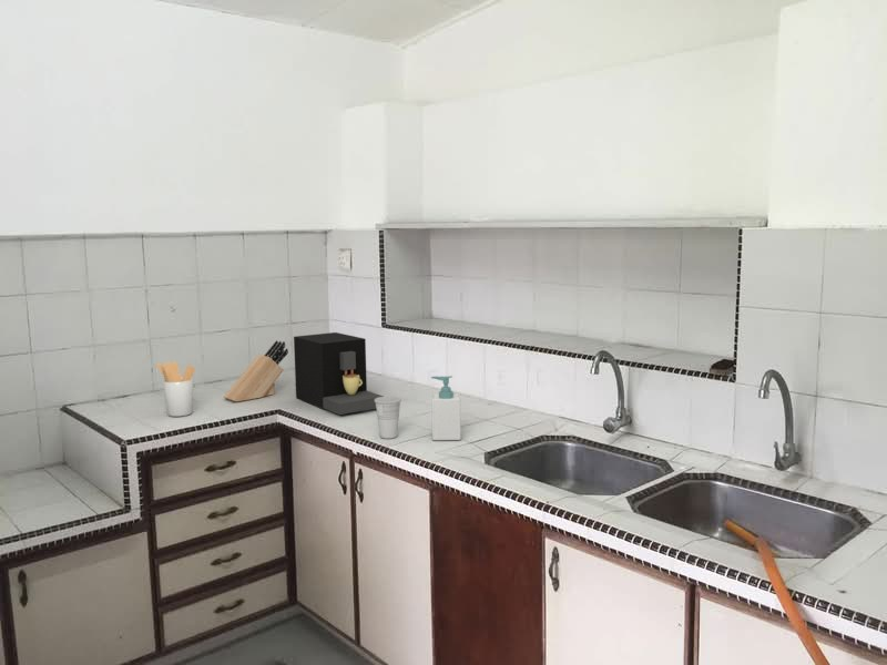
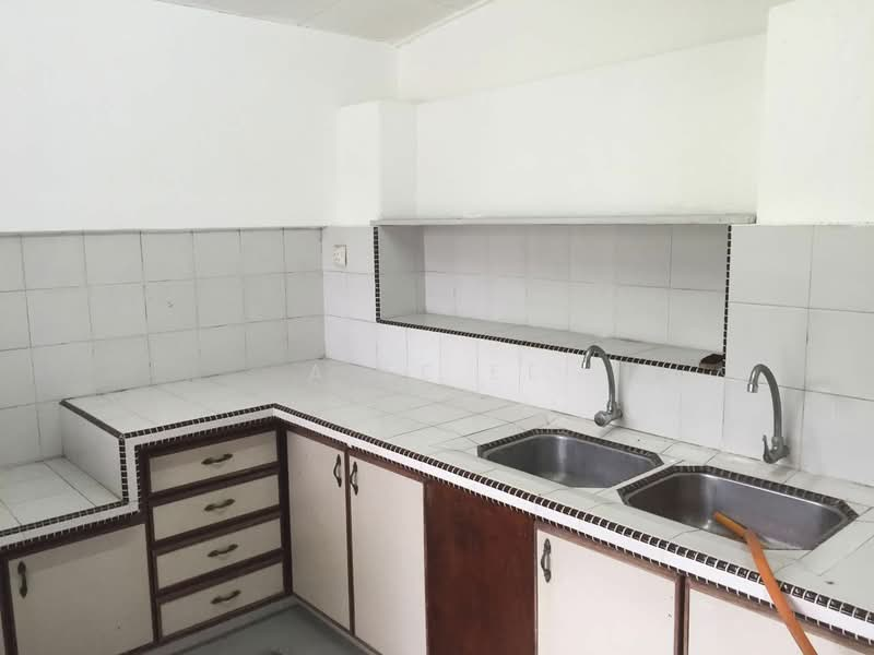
- cup (388, 417)
- coffee maker (337, 371)
- utensil holder (175, 387)
- knife block (257, 369)
- soap bottle (446, 406)
